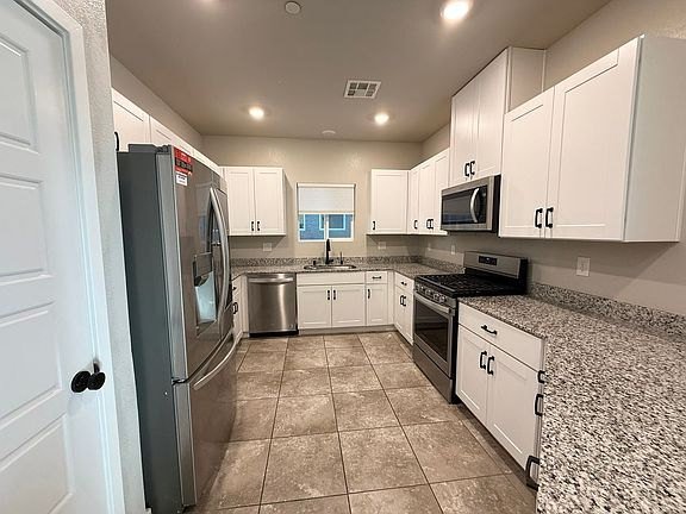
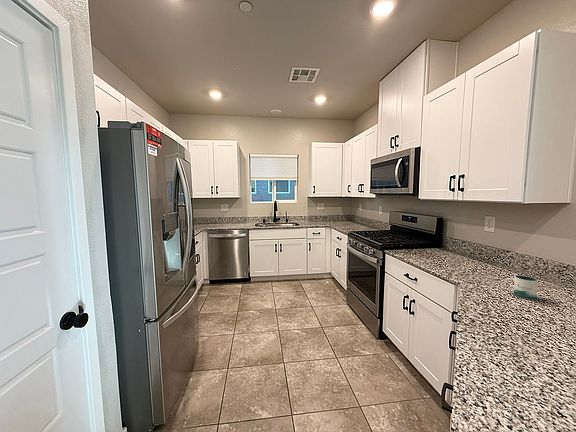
+ mug (520, 286)
